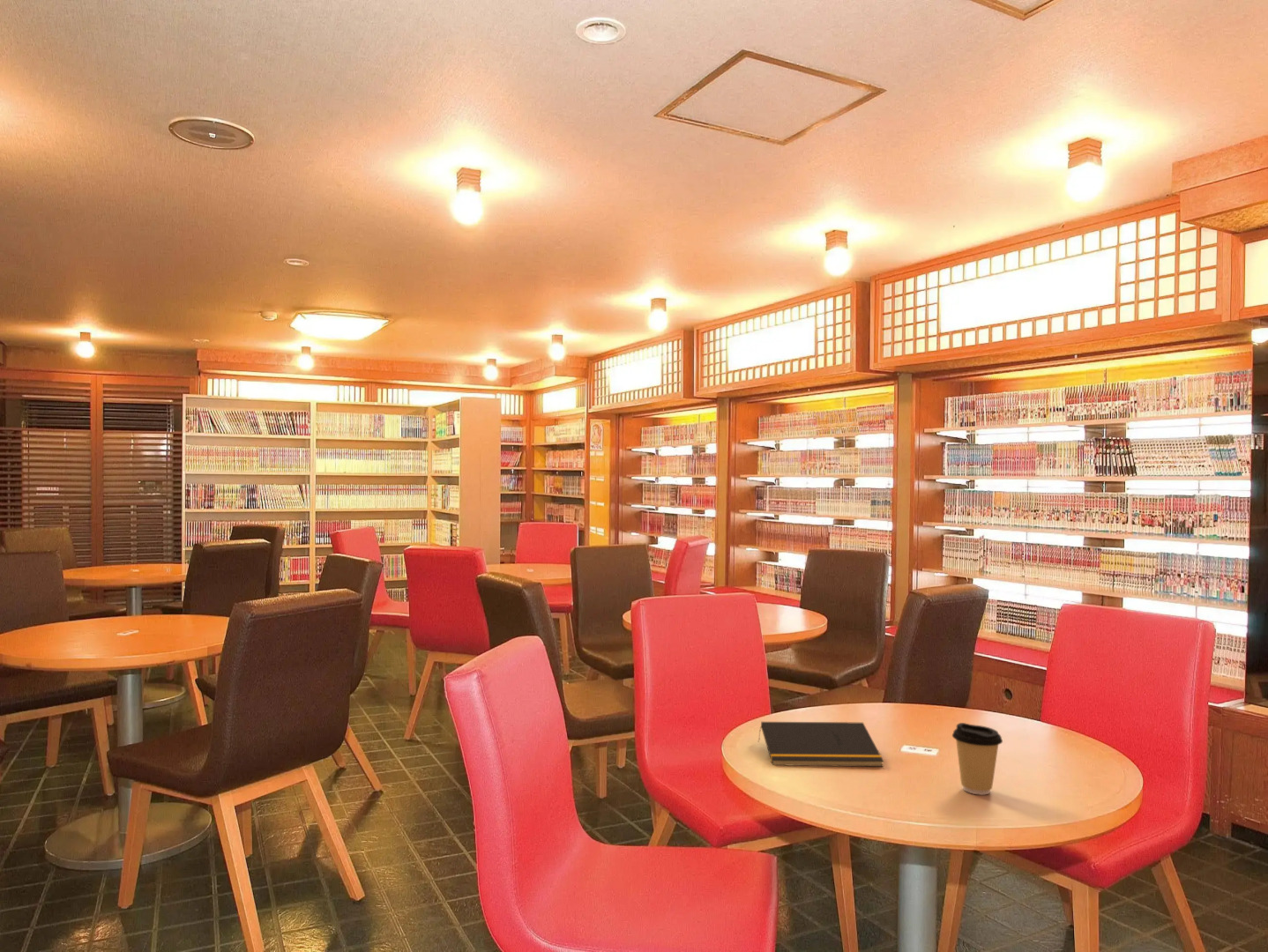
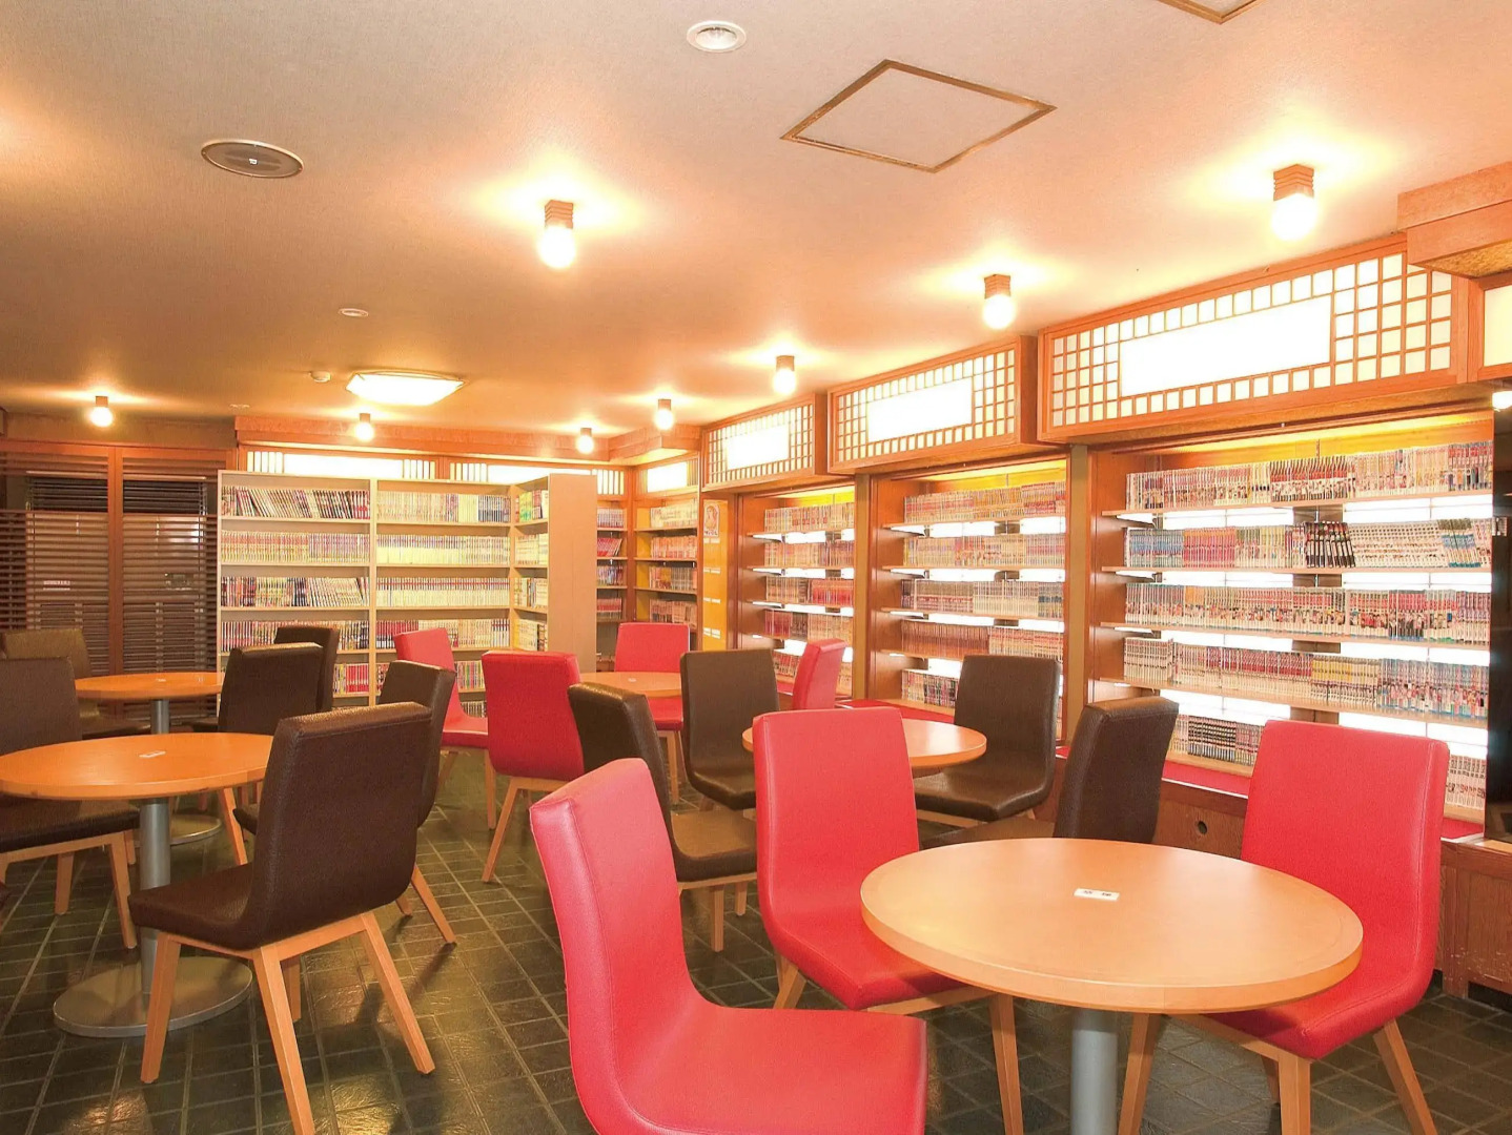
- notepad (819, 743)
- coffee cup (976, 758)
